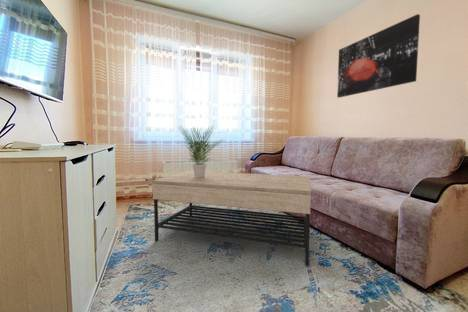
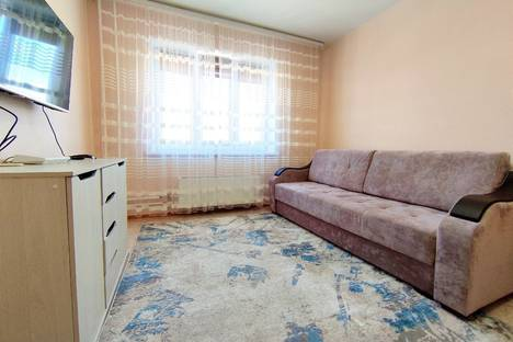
- wall art (371, 63)
- coffee table (235, 206)
- potted plant (198, 151)
